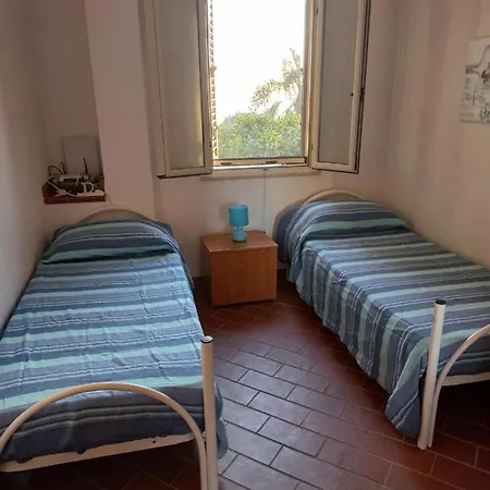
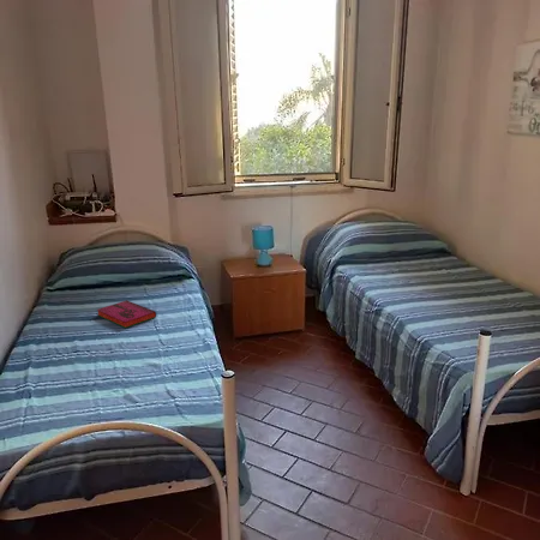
+ hardback book (126, 313)
